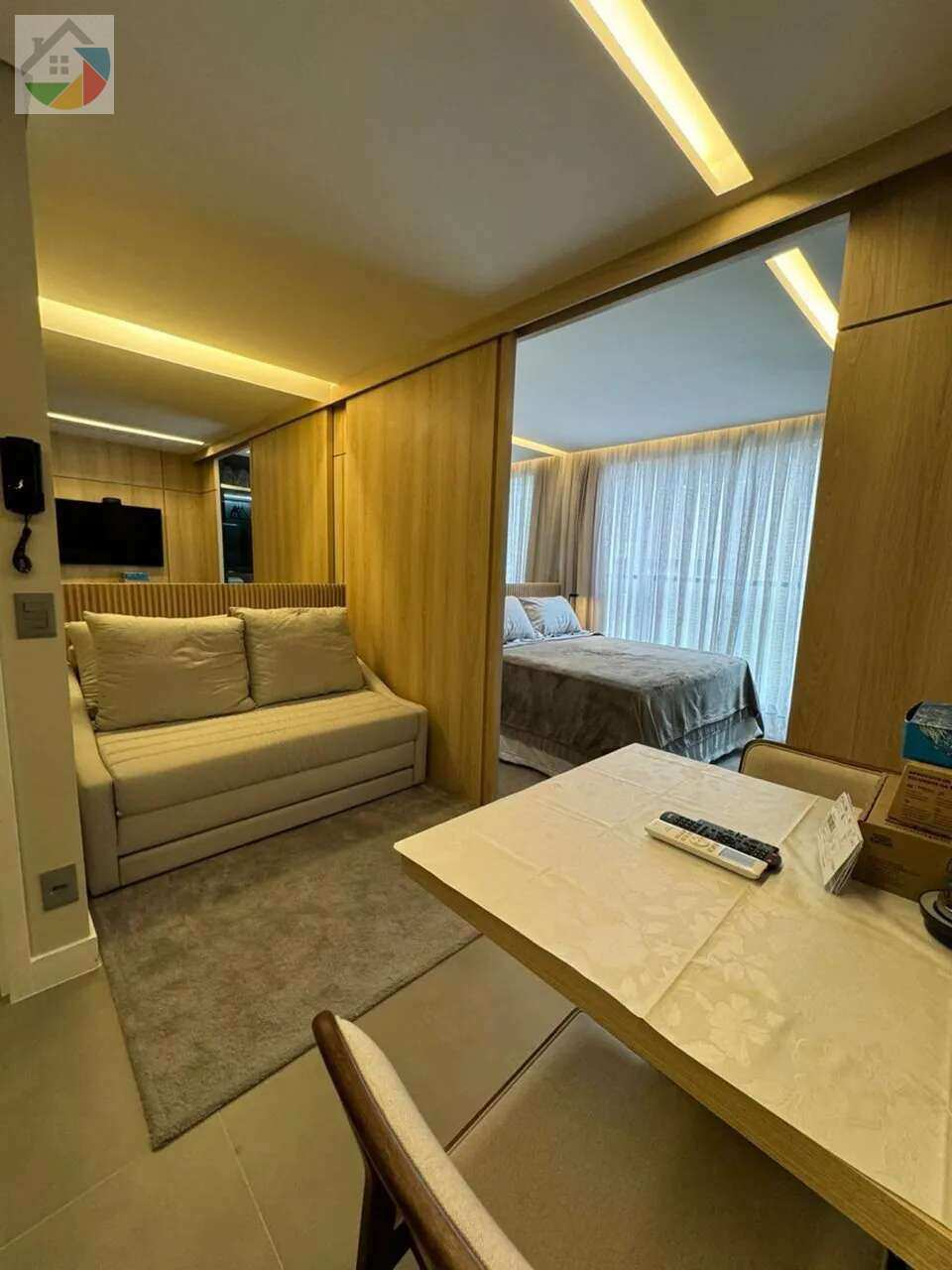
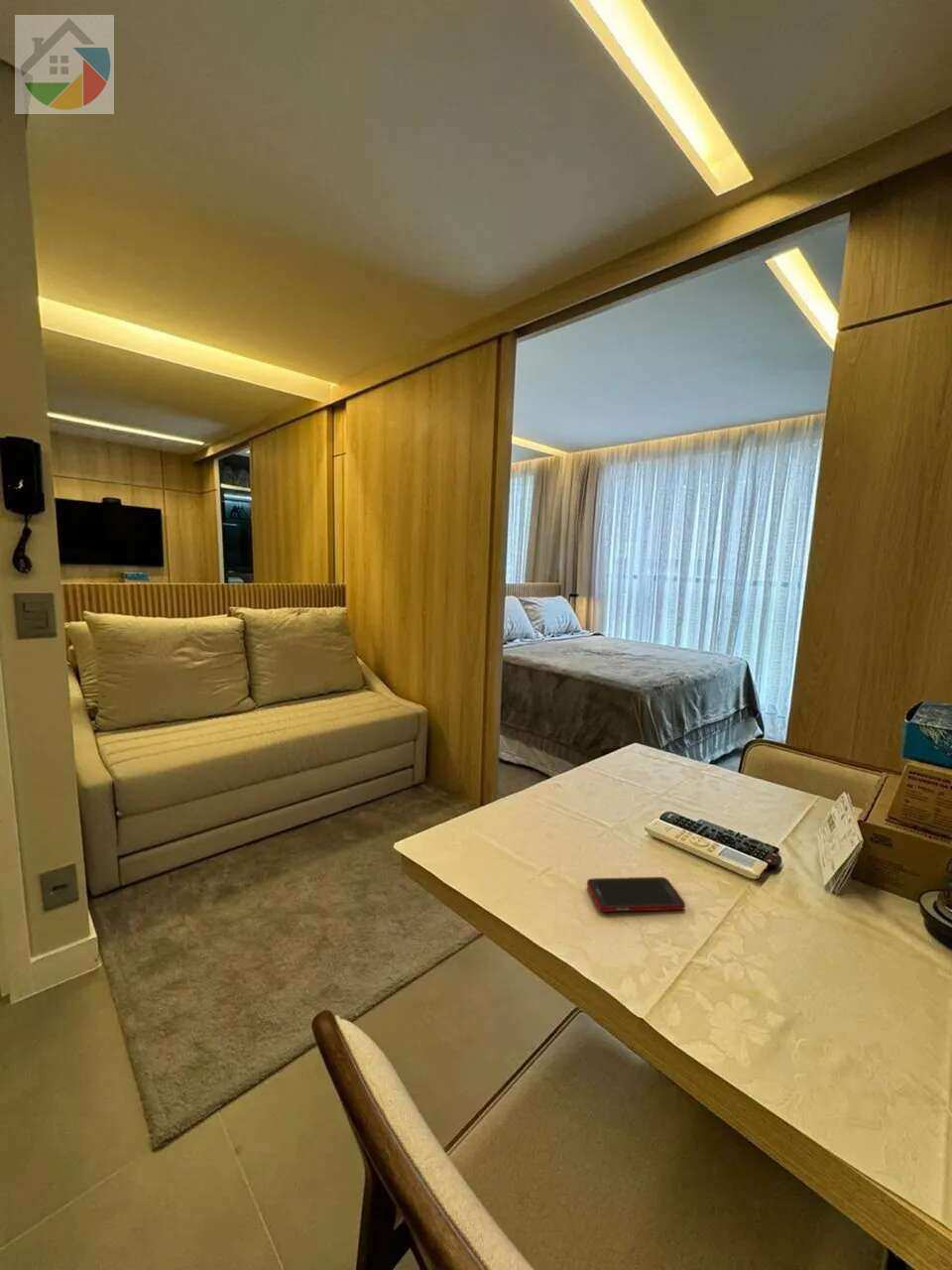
+ cell phone (634, 894)
